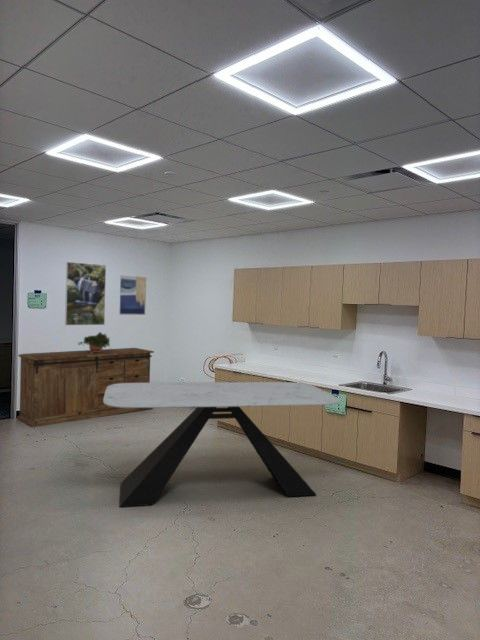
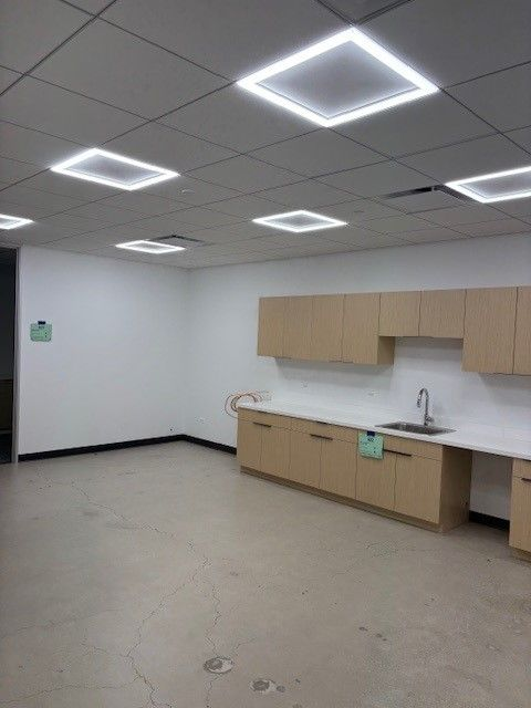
- dining table (202, 428)
- potted plant (96, 341)
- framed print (86, 294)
- wall art (133, 295)
- sideboard (90, 383)
